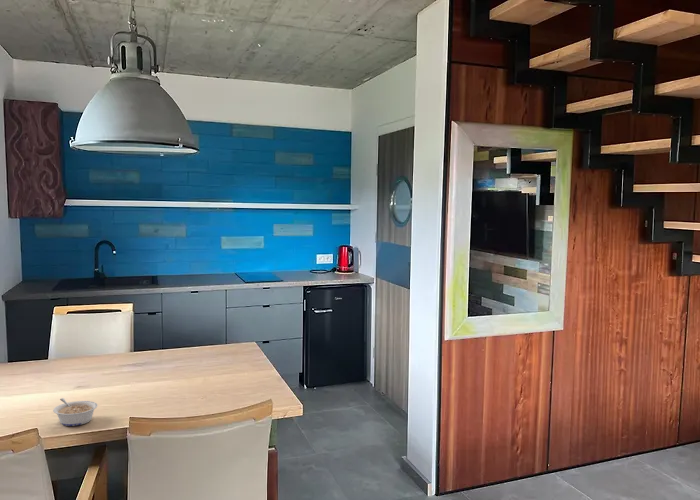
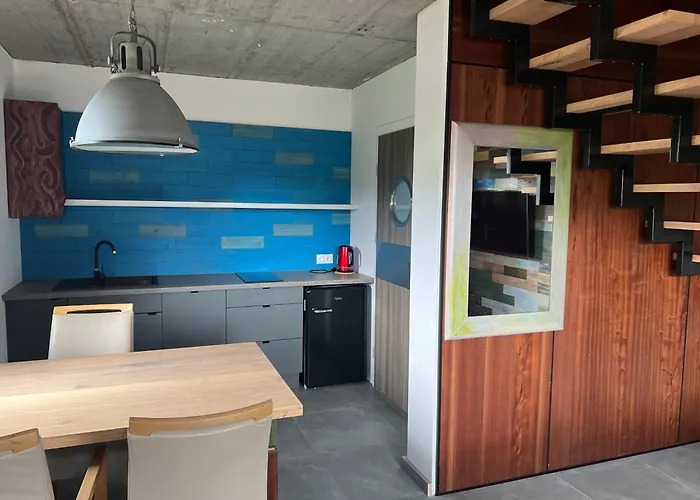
- legume (74, 412)
